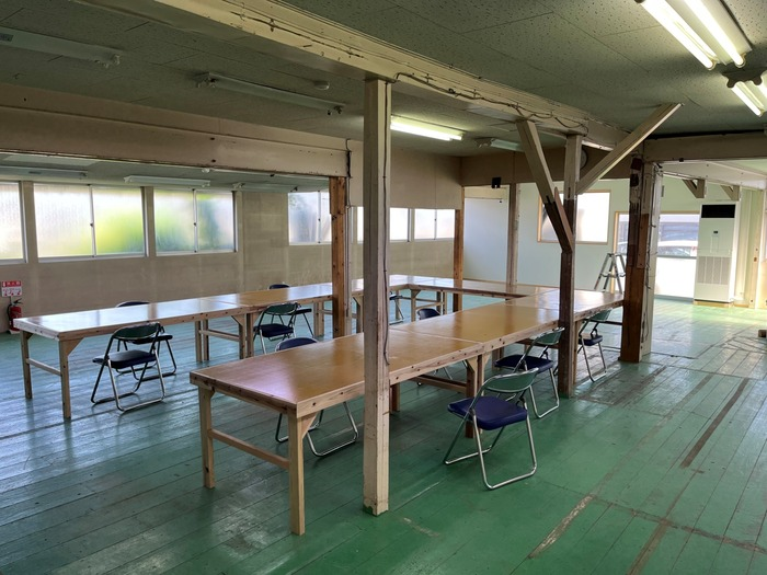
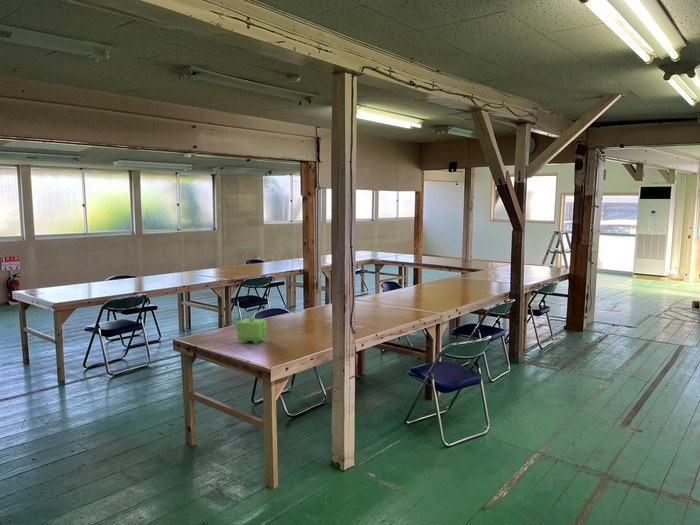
+ teapot (249, 329)
